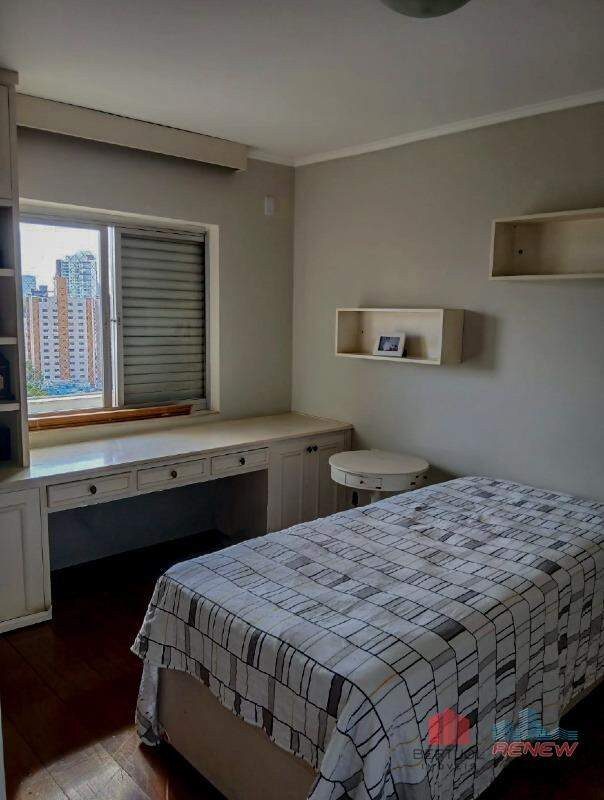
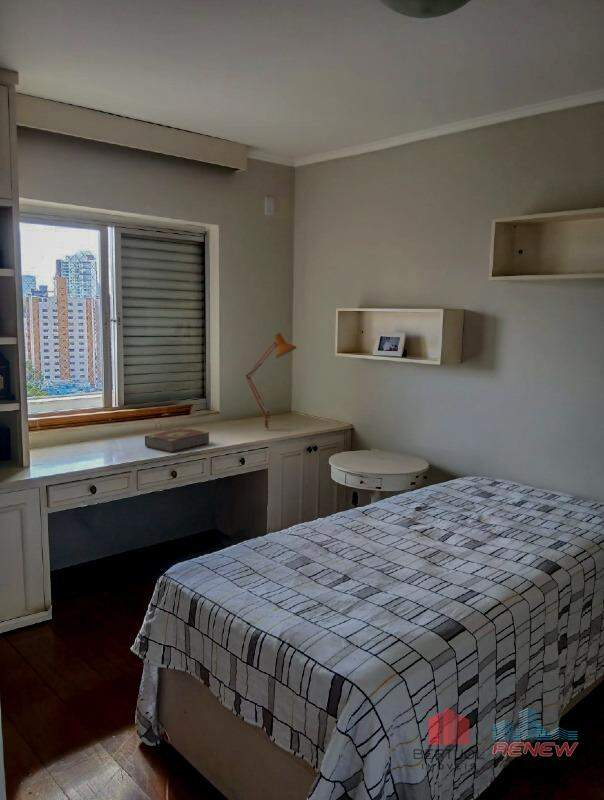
+ desk lamp (255, 388)
+ book (177, 432)
